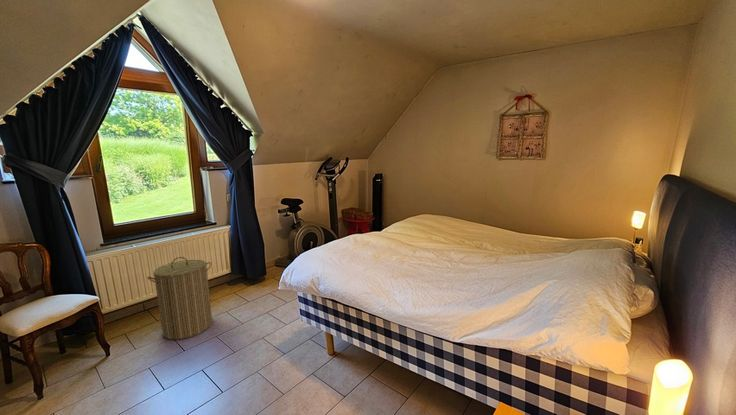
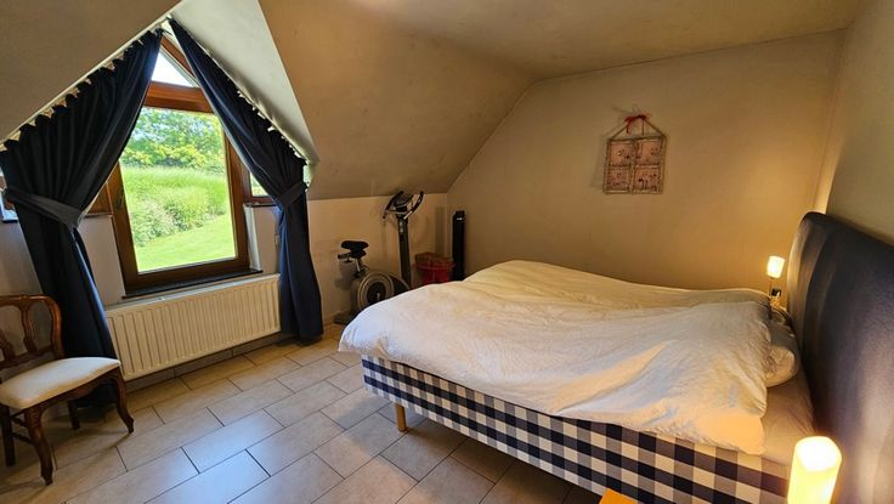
- laundry hamper (184, 292)
